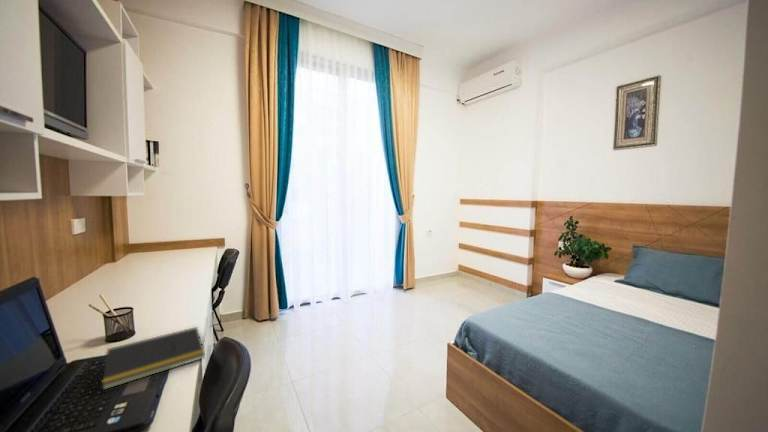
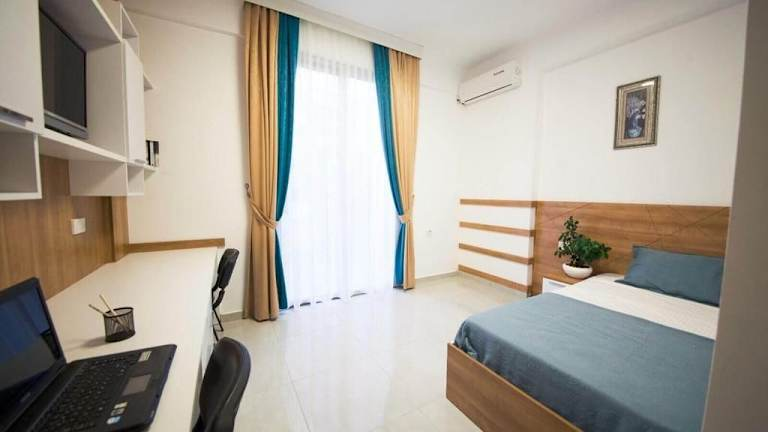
- notepad (157, 353)
